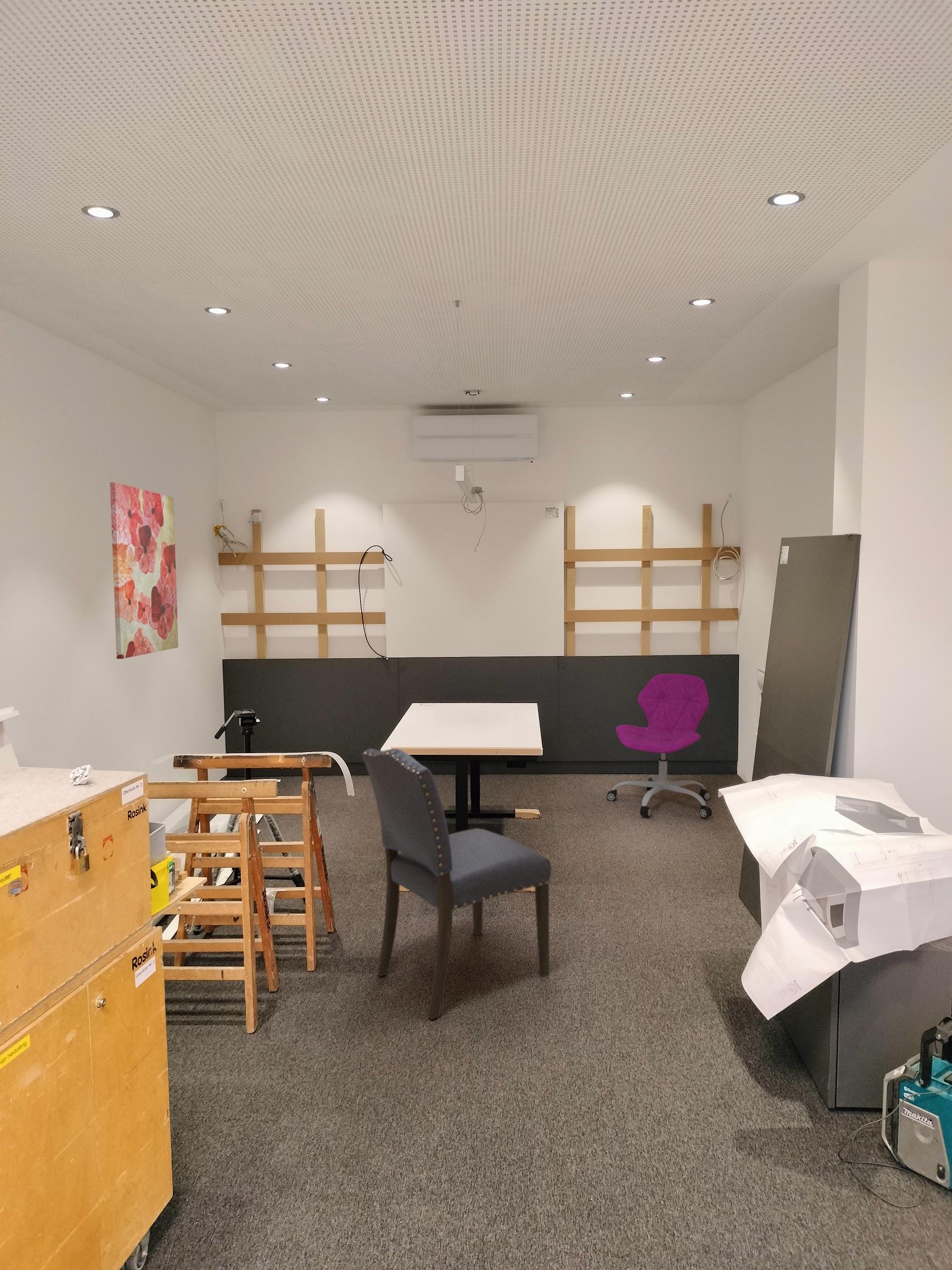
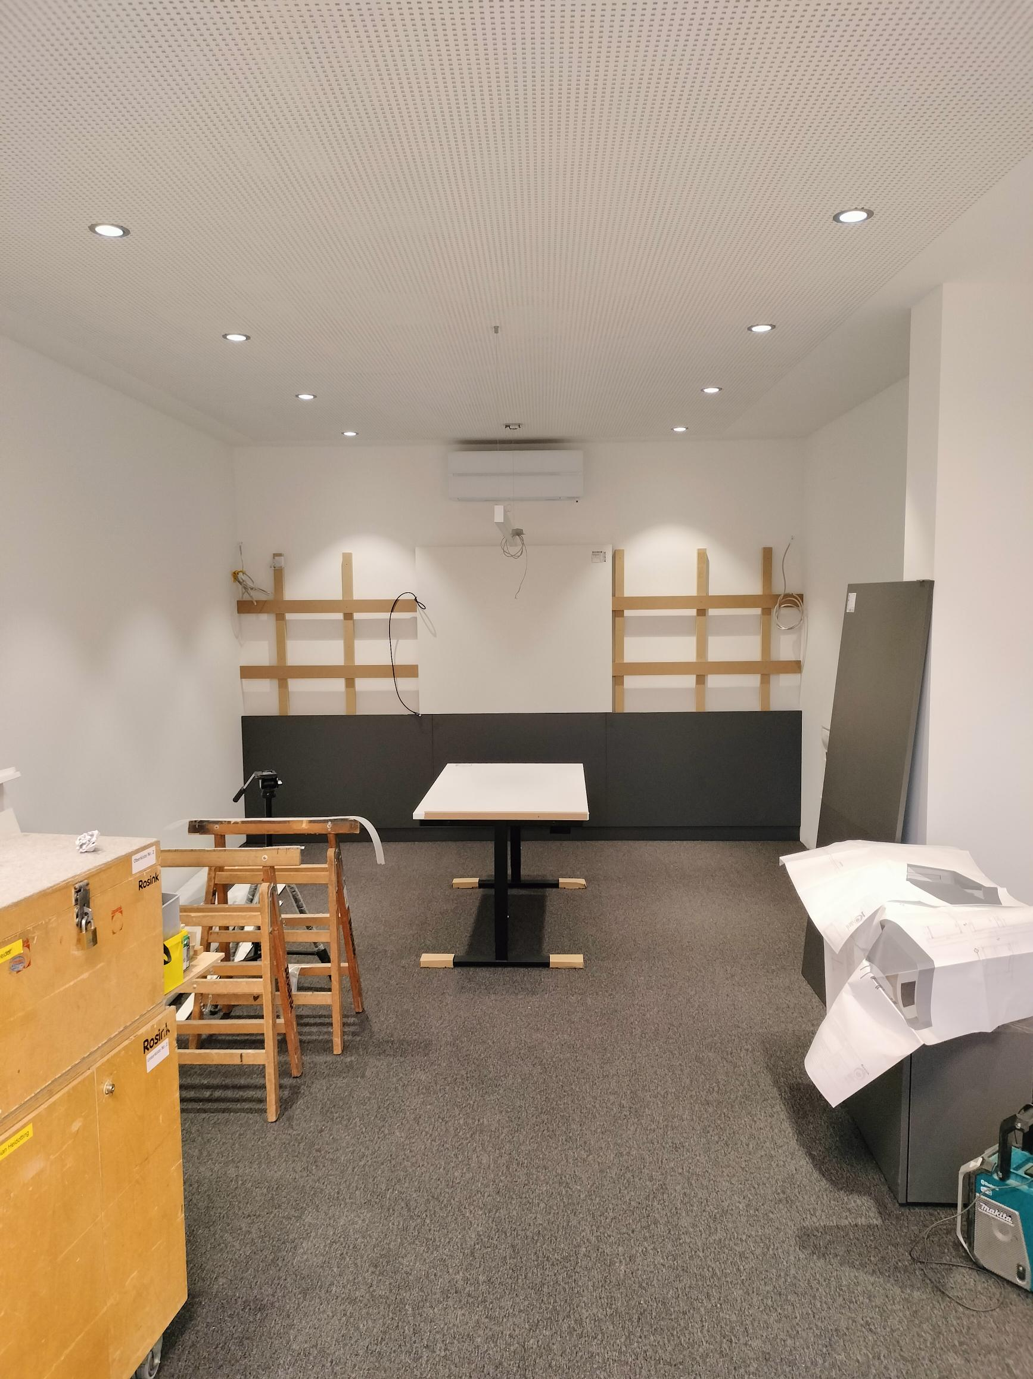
- office chair (663, 742)
- chair (455, 859)
- wall art (147, 572)
